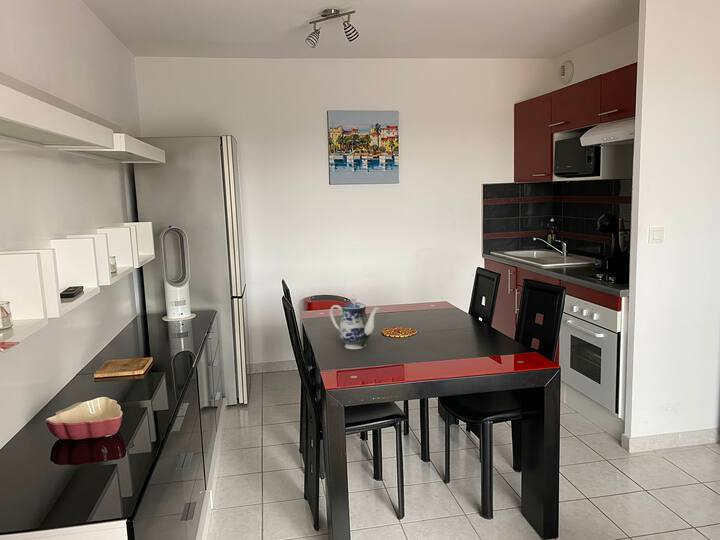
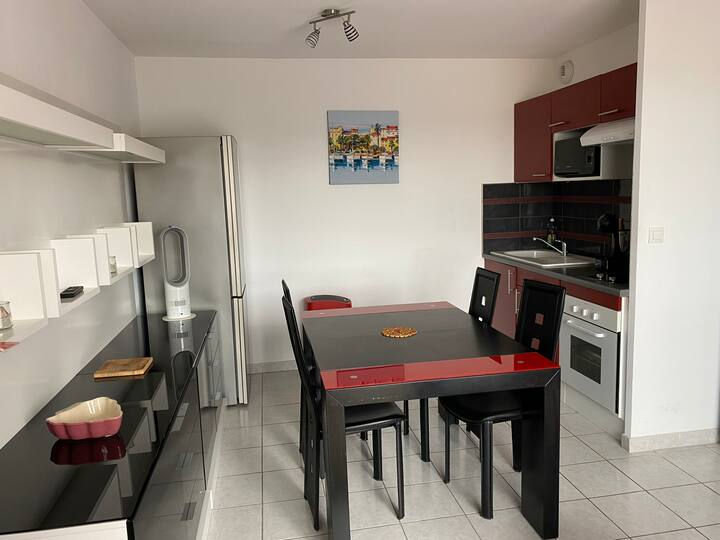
- teapot (354, 321)
